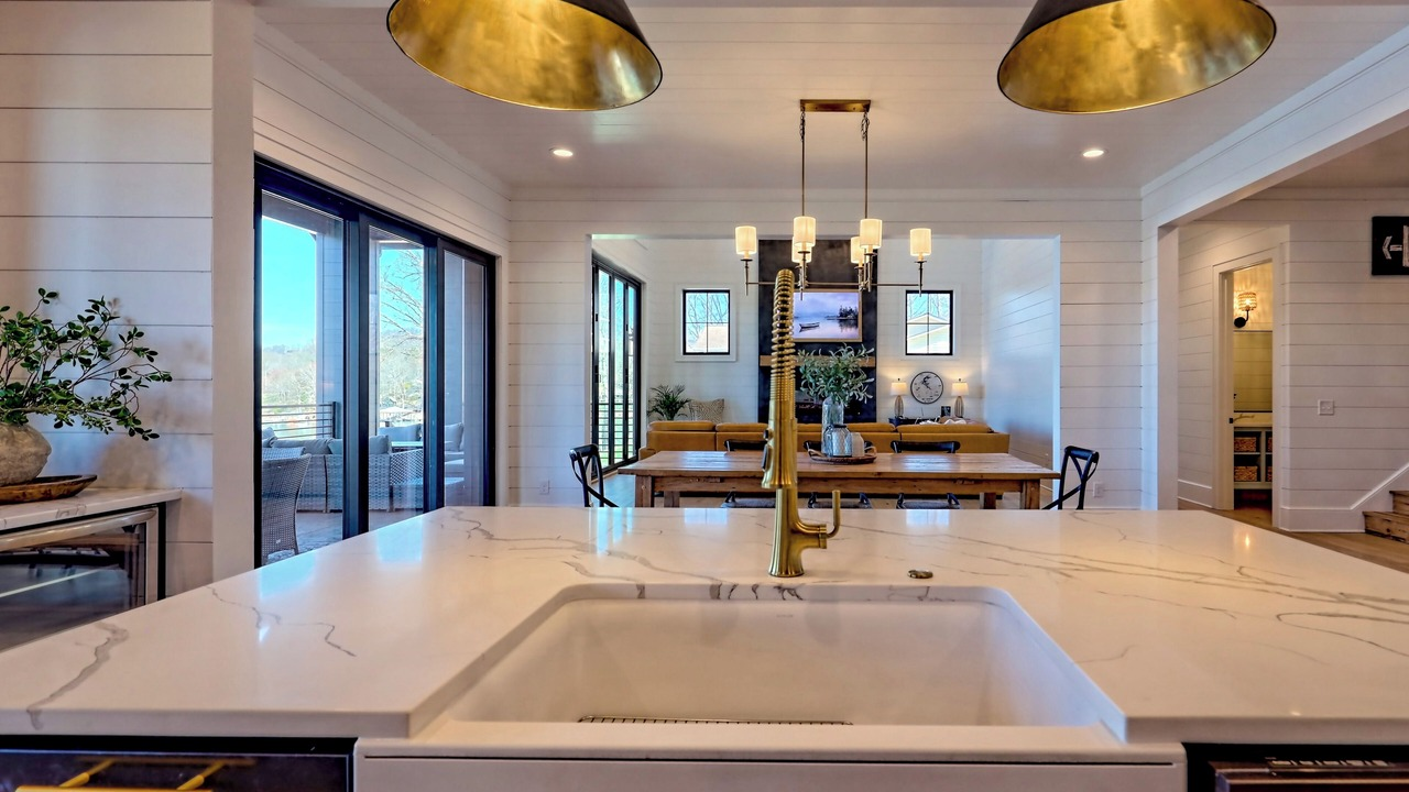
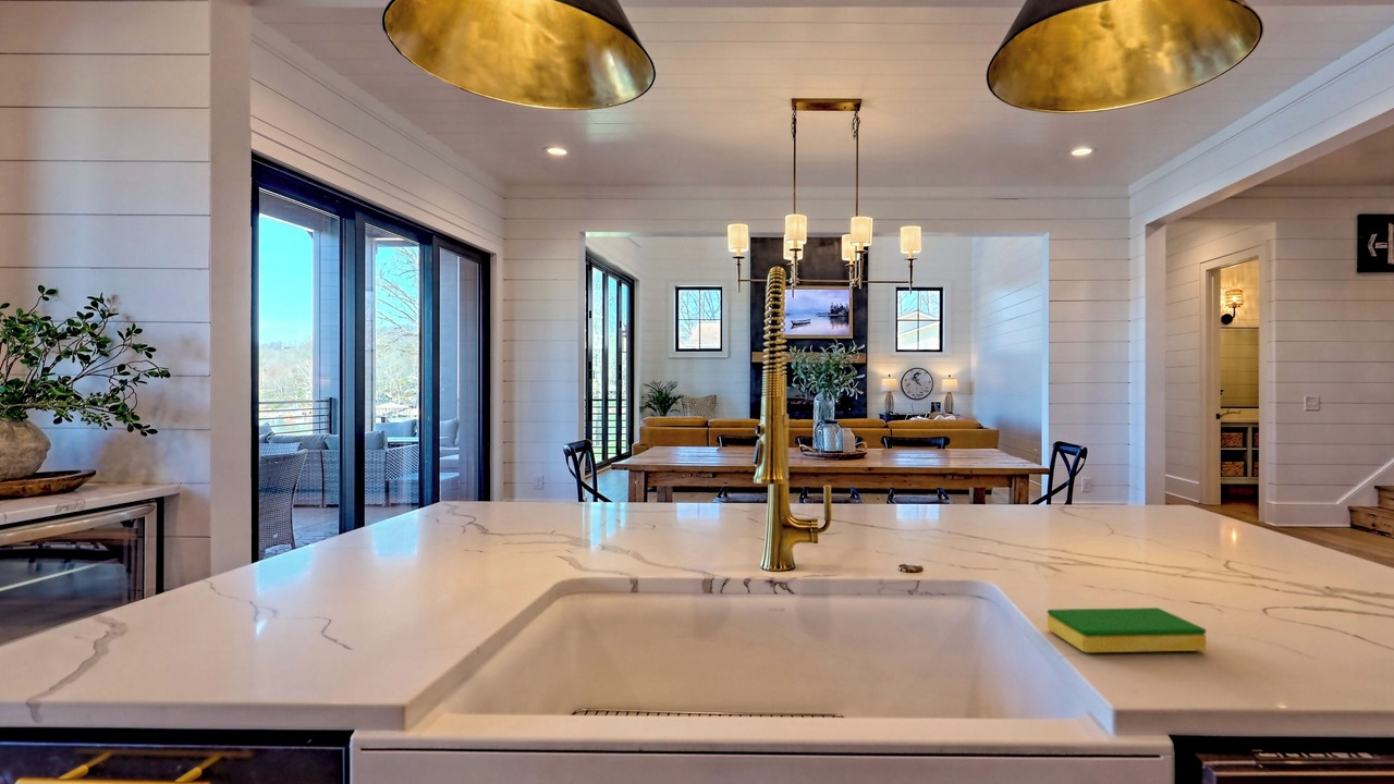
+ dish sponge (1123, 628)
